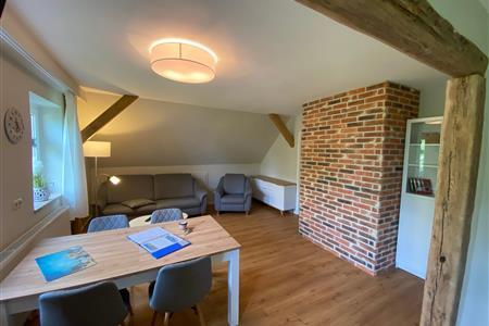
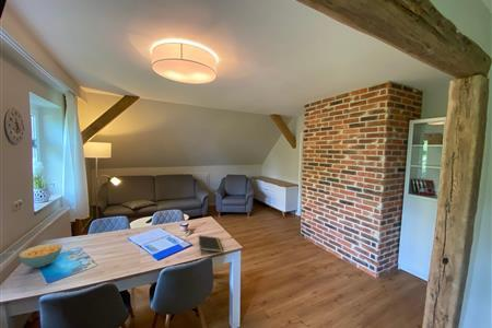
+ notepad (210, 243)
+ cereal bowl (42, 257)
